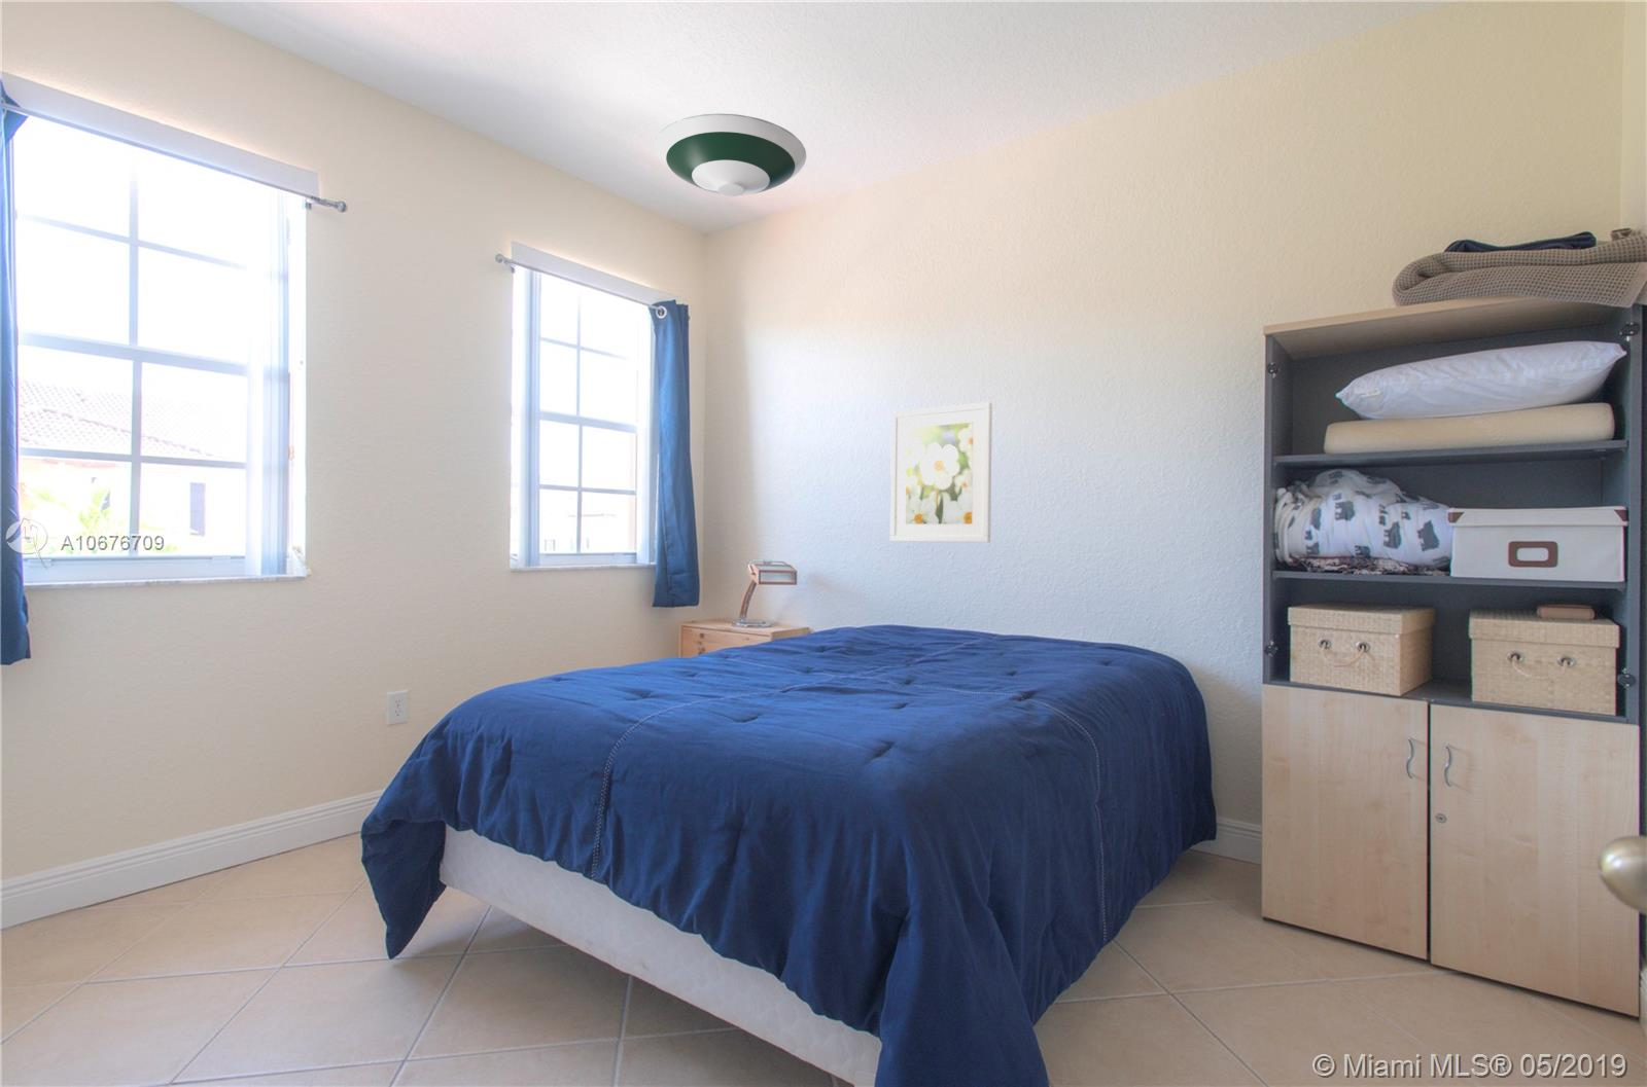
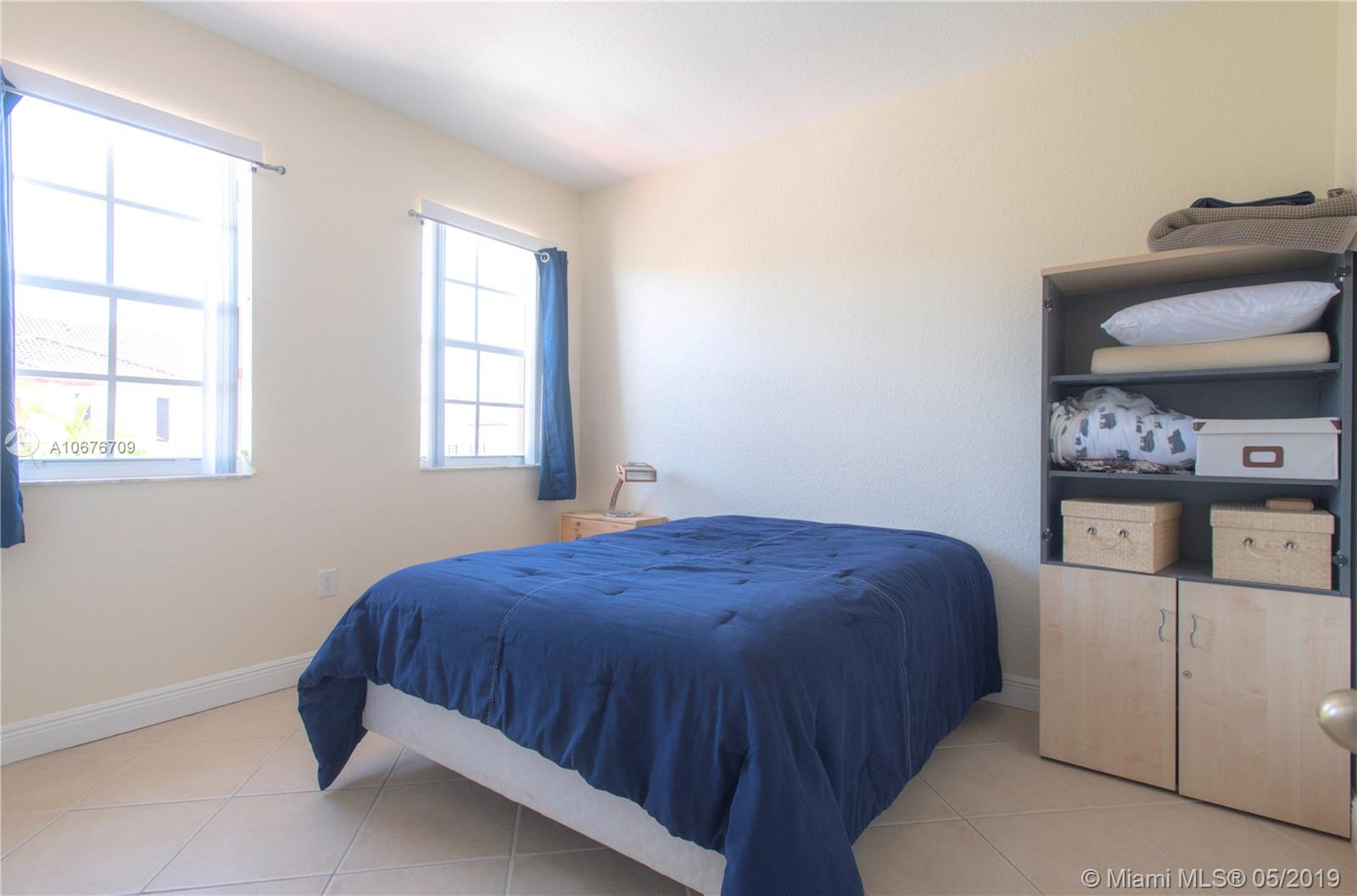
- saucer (731, 172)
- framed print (938, 474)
